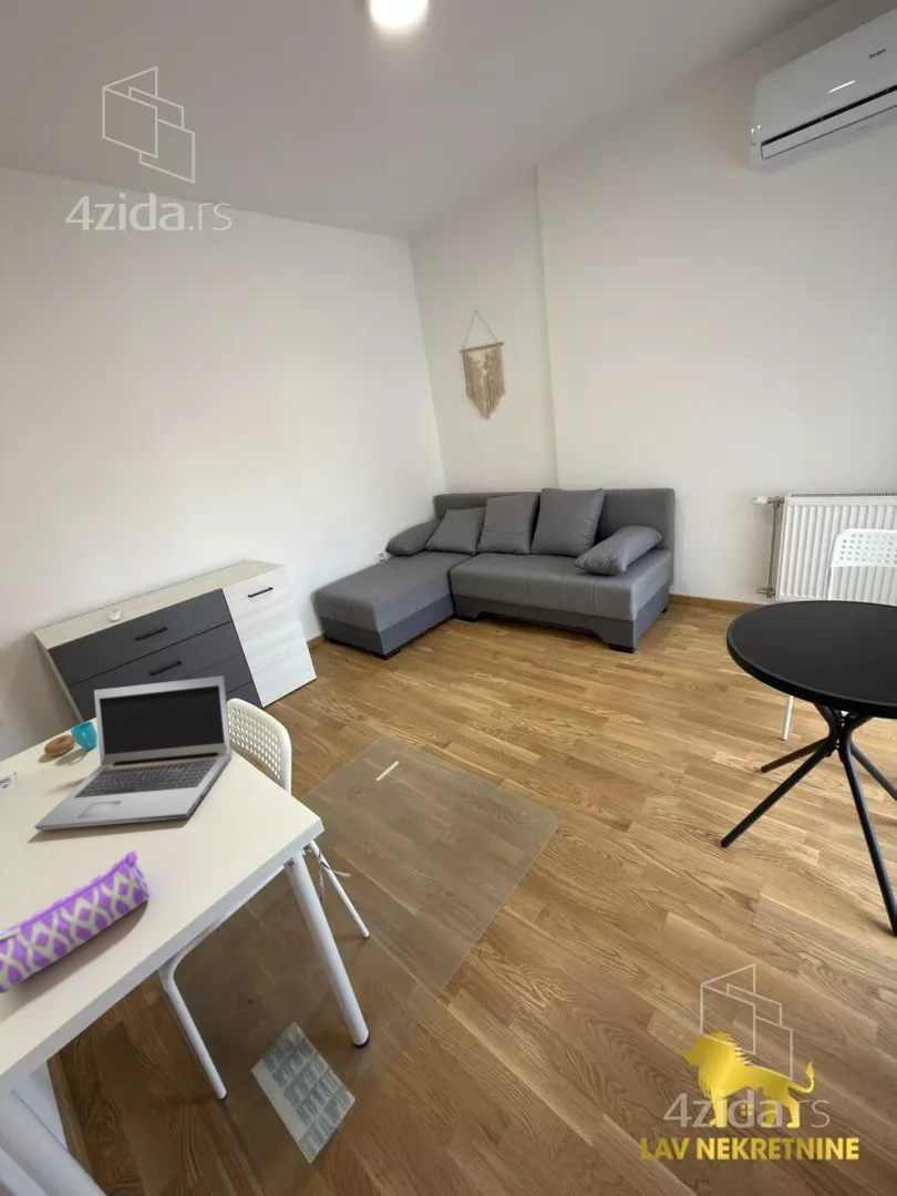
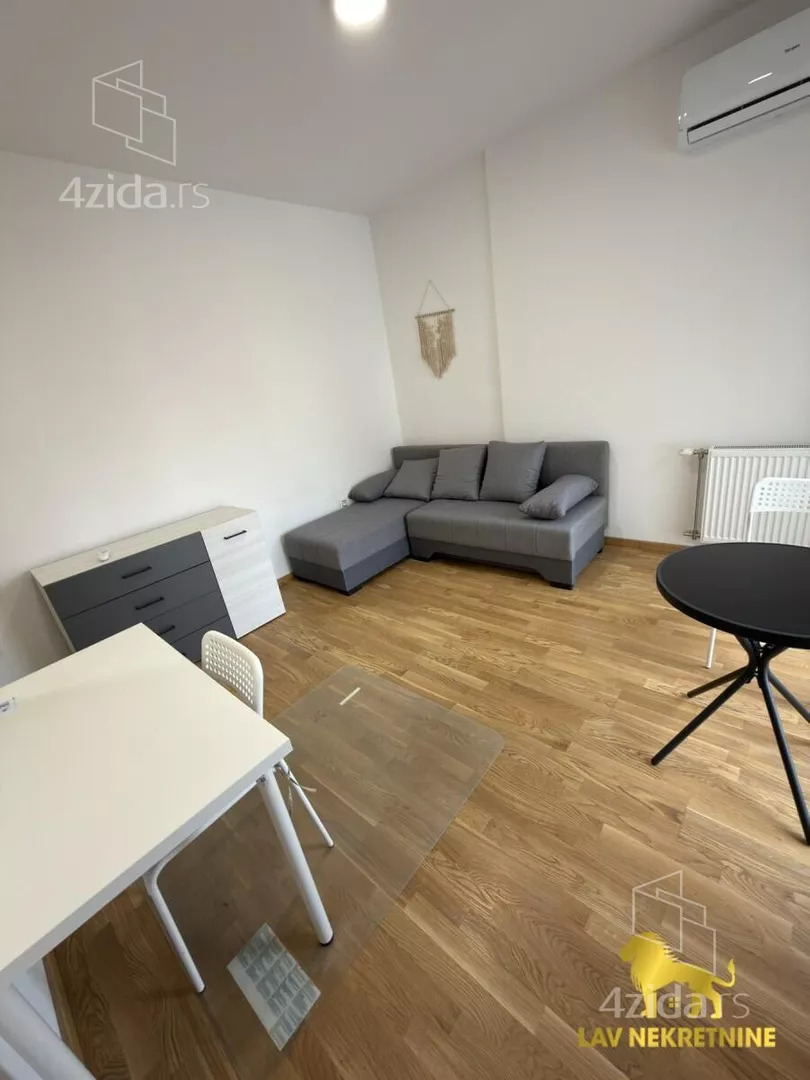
- cup (69, 740)
- pencil case (70, 915)
- laptop (136, 748)
